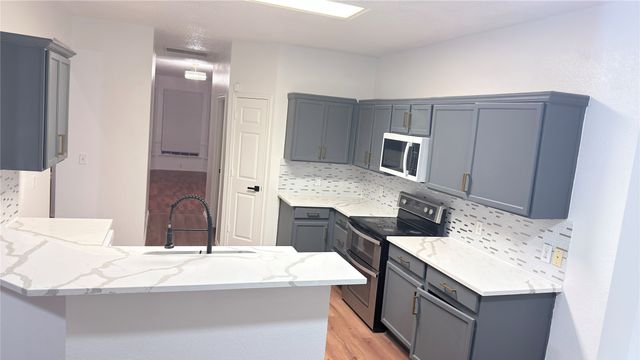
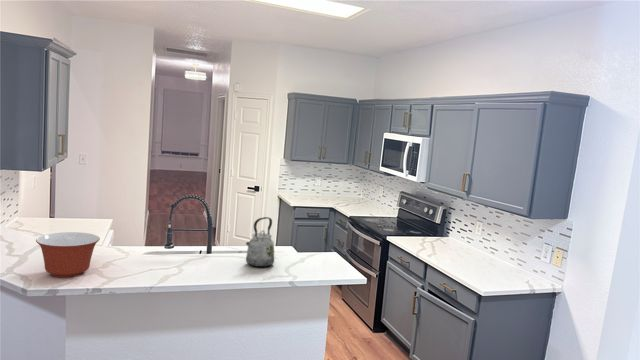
+ kettle (258, 242)
+ mixing bowl (68, 255)
